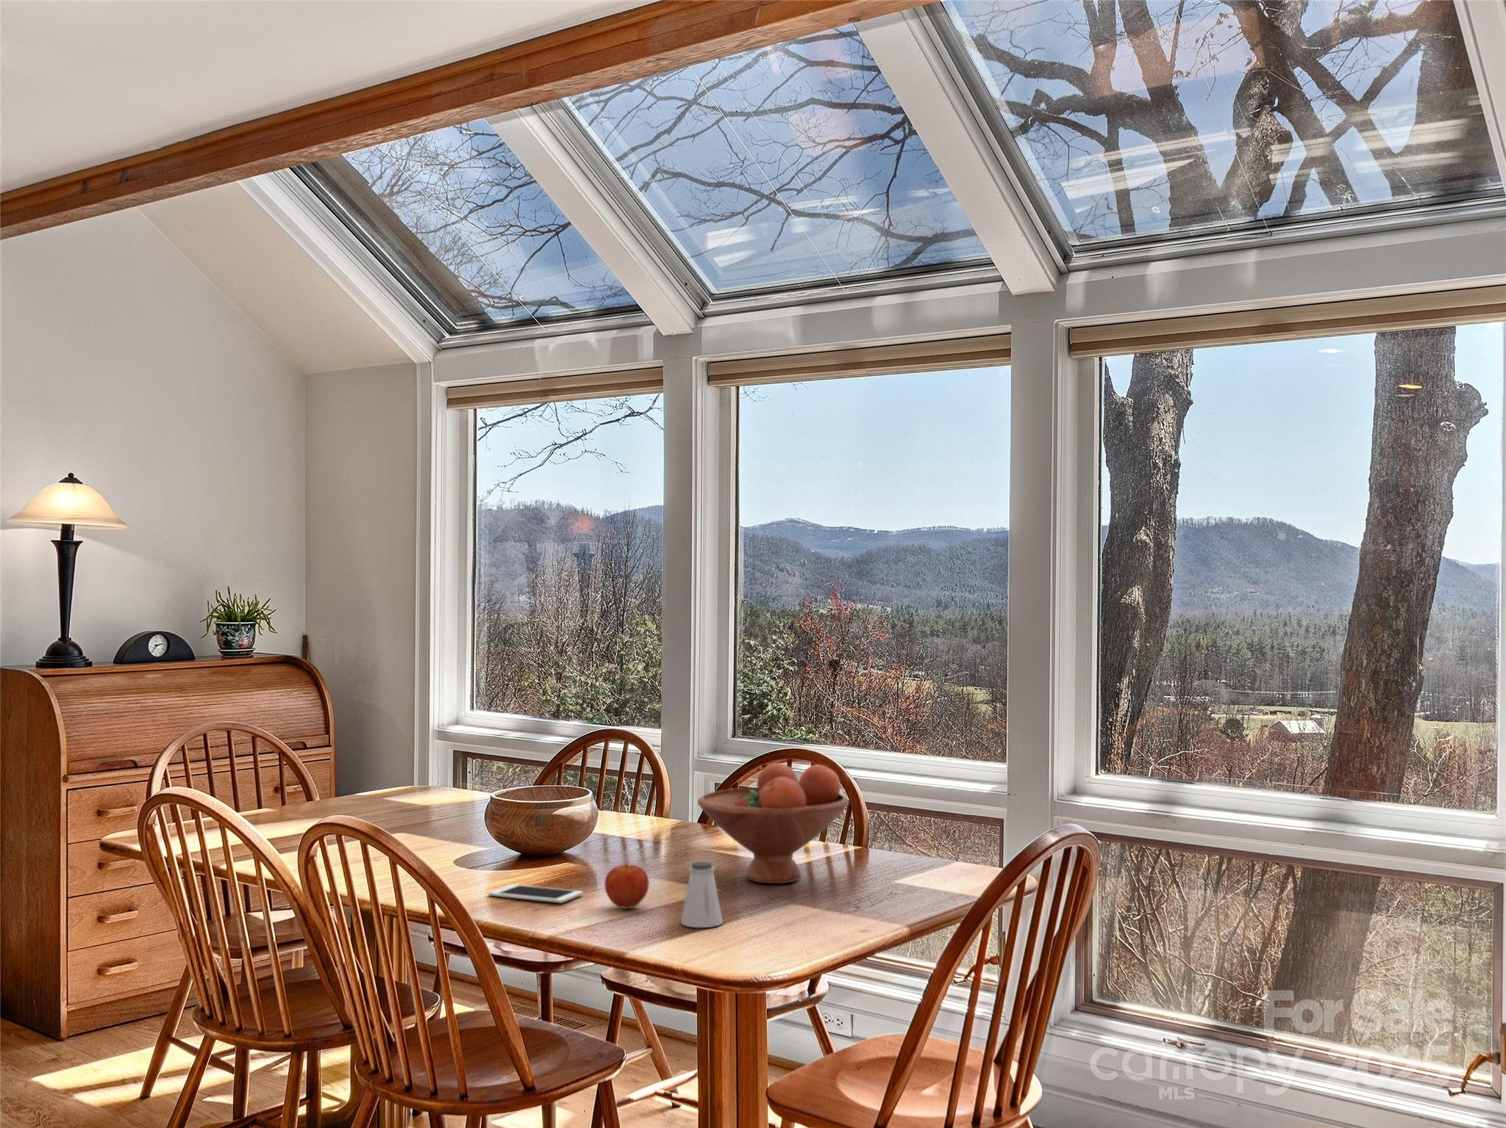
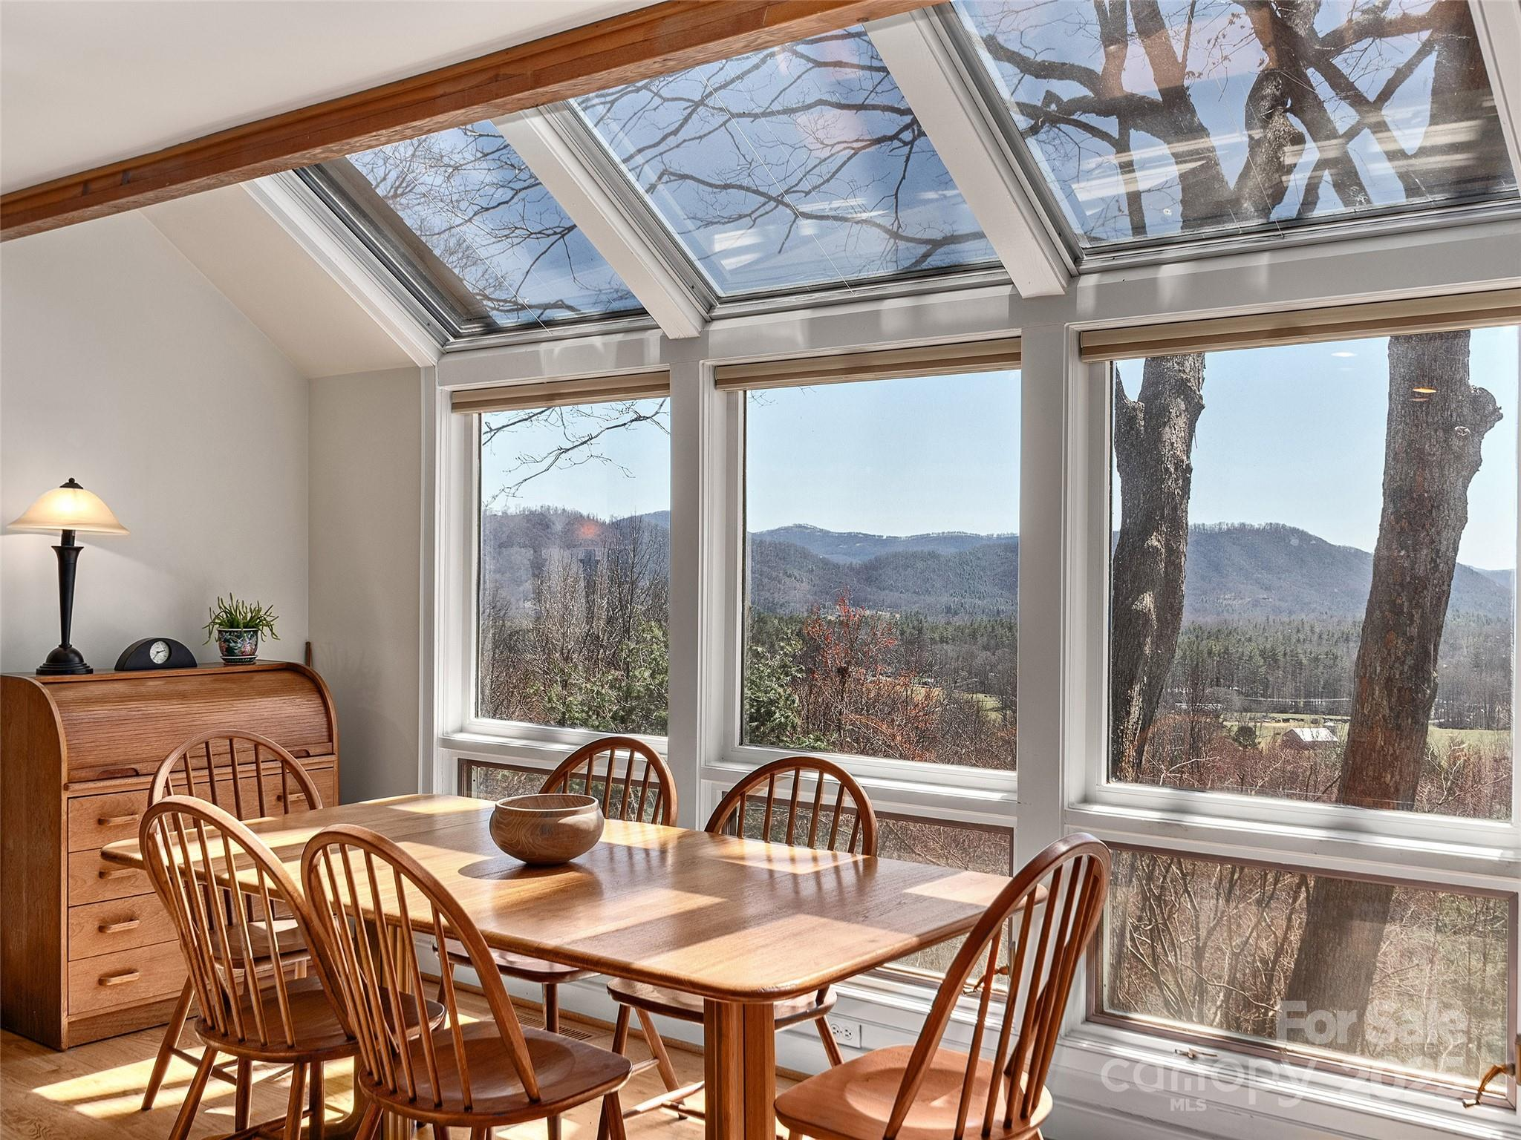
- saltshaker (702, 892)
- fruit bowl (773, 822)
- apple (626, 885)
- cell phone (535, 893)
